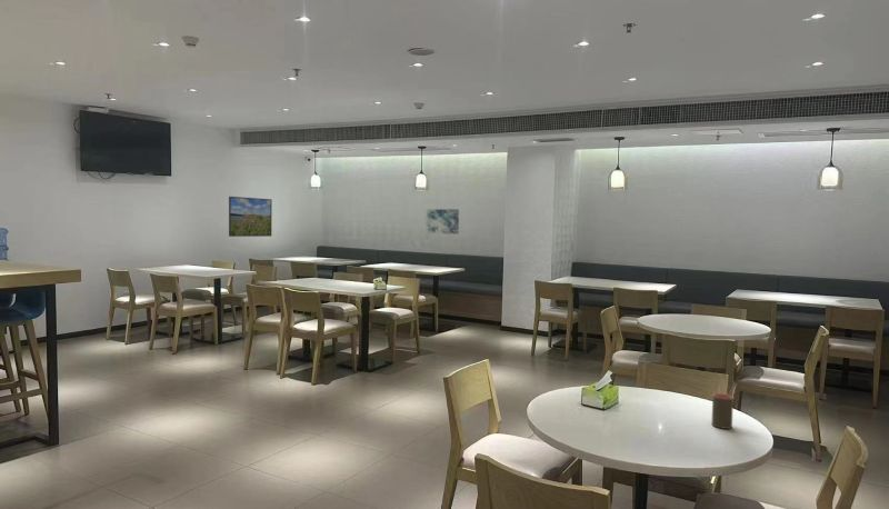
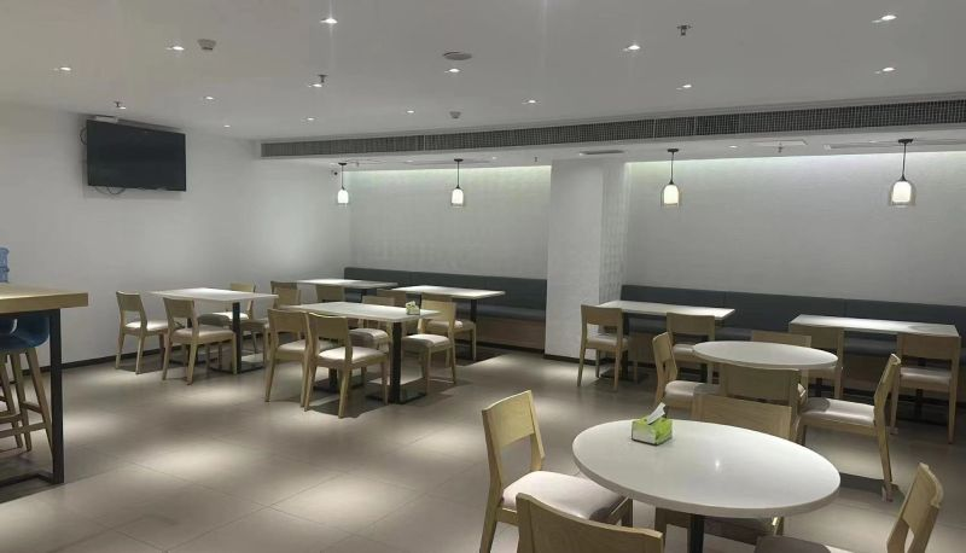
- cup (722, 410)
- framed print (250, 217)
- wall art (442, 221)
